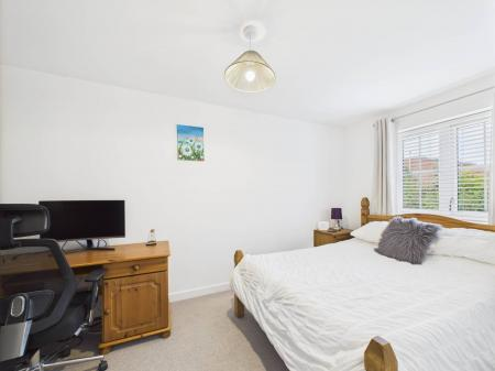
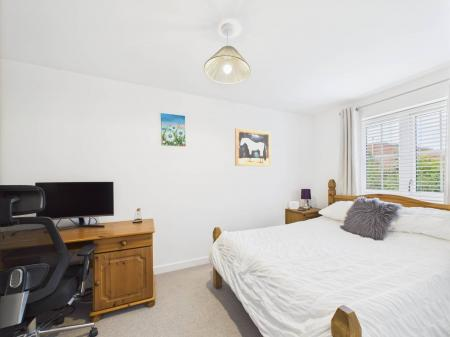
+ wall art (253, 148)
